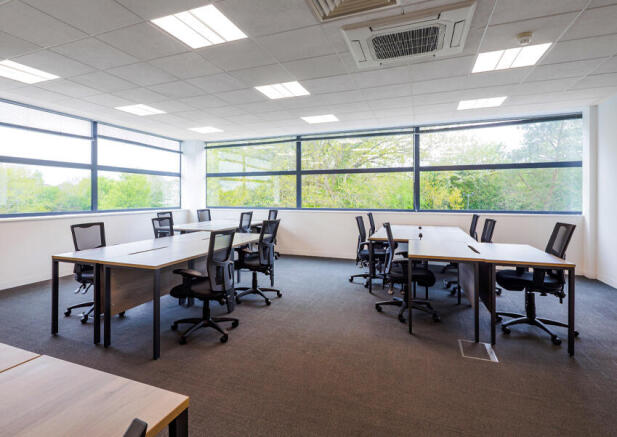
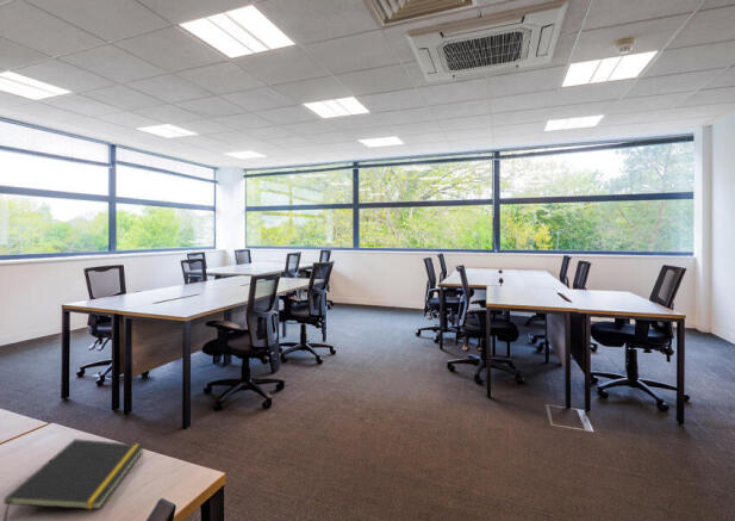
+ notepad (85, 470)
